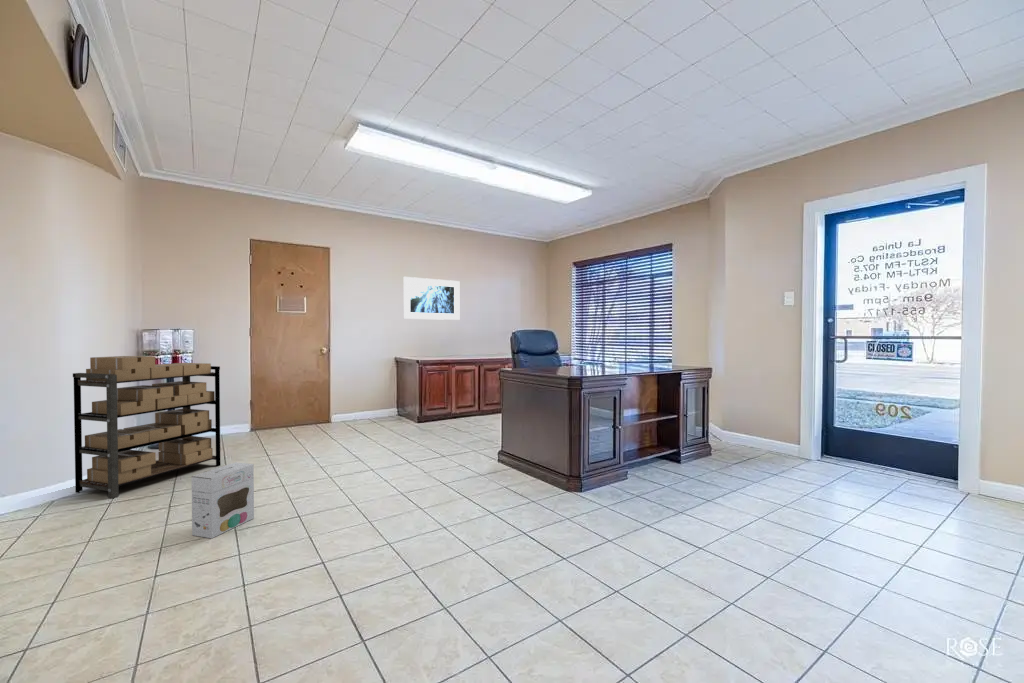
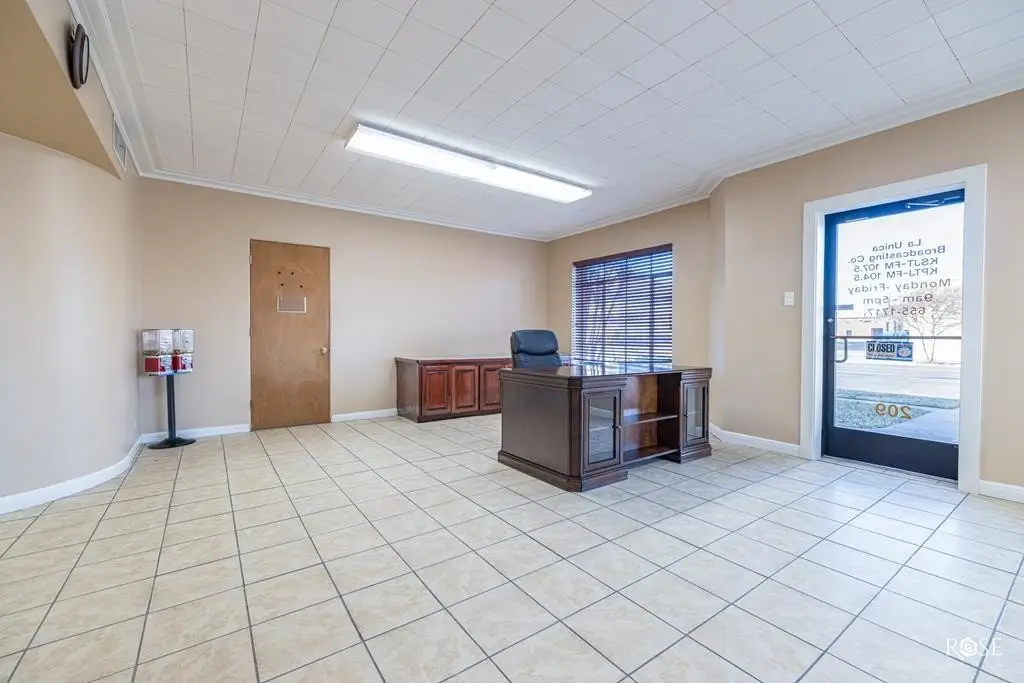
- cardboard box (224, 498)
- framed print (432, 299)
- shelving unit (155, 416)
